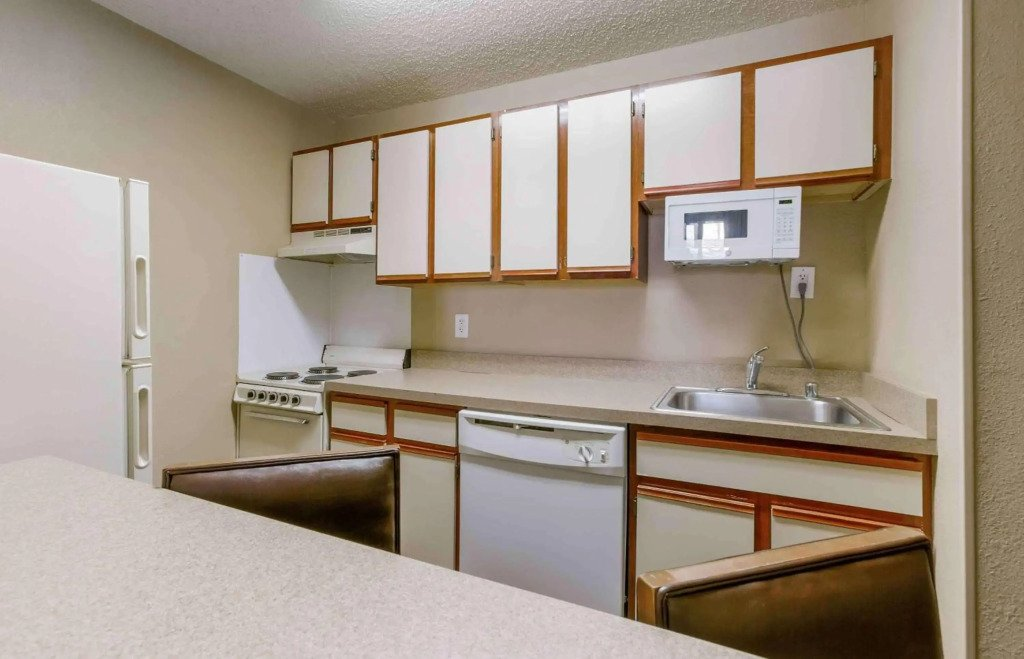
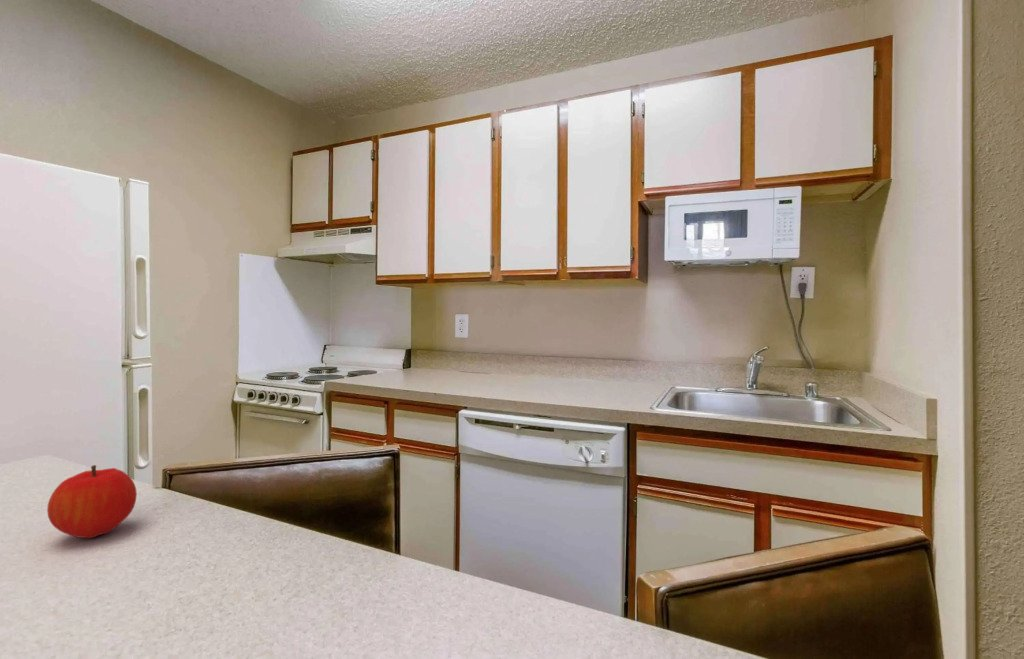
+ fruit (94, 499)
